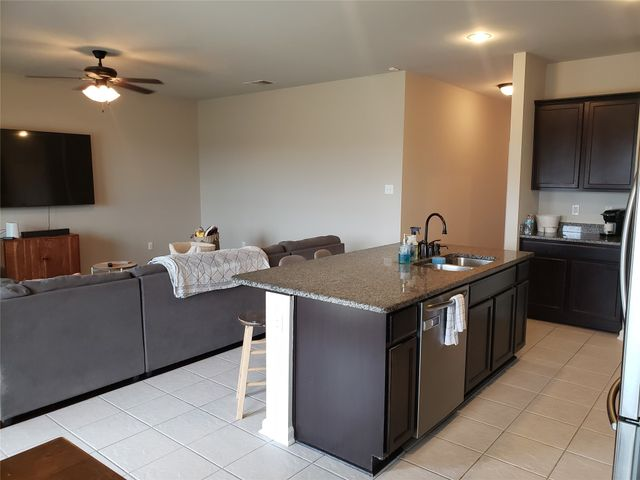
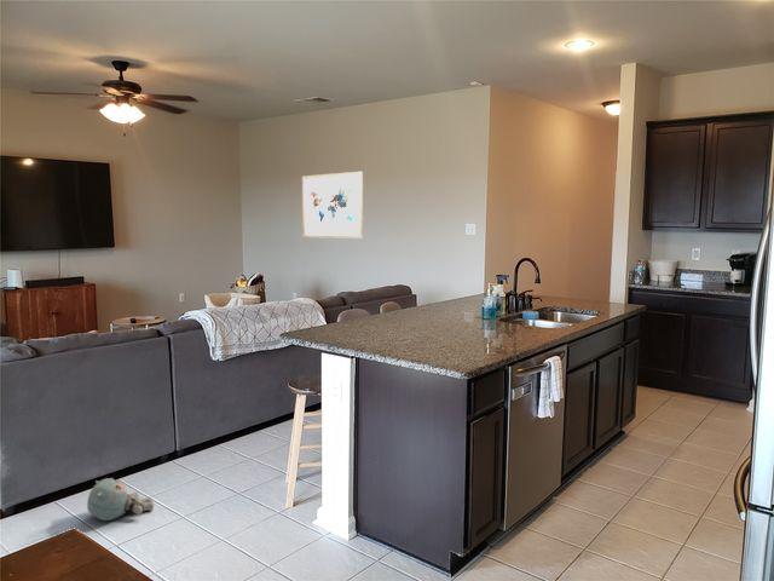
+ wall art (330, 206)
+ plush toy (120, 496)
